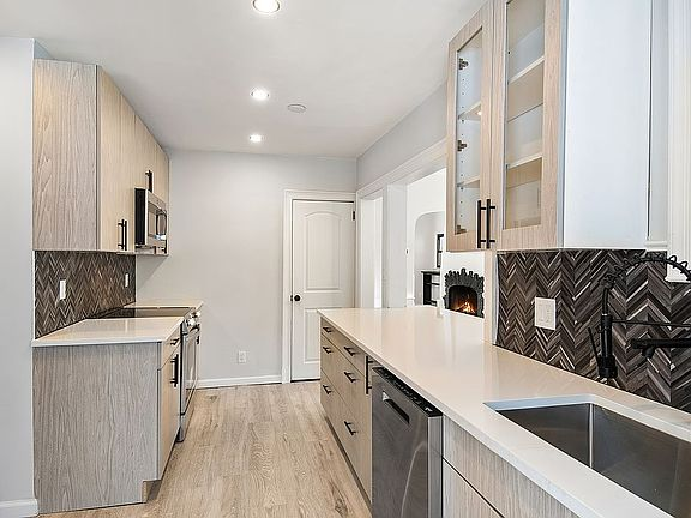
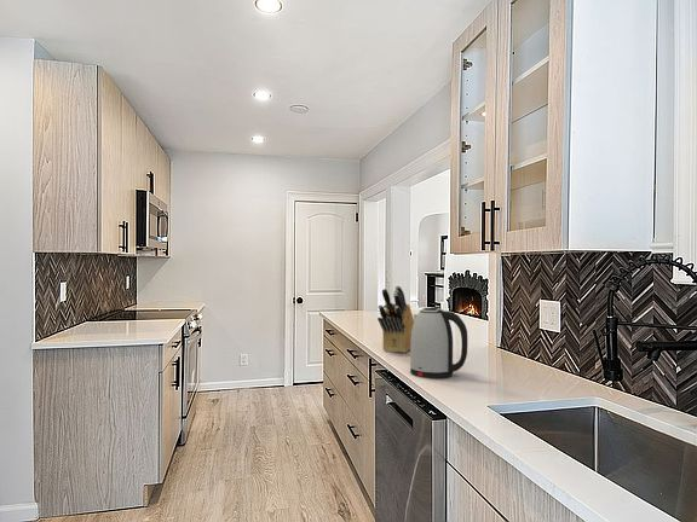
+ kettle (438, 341)
+ knife block (398, 317)
